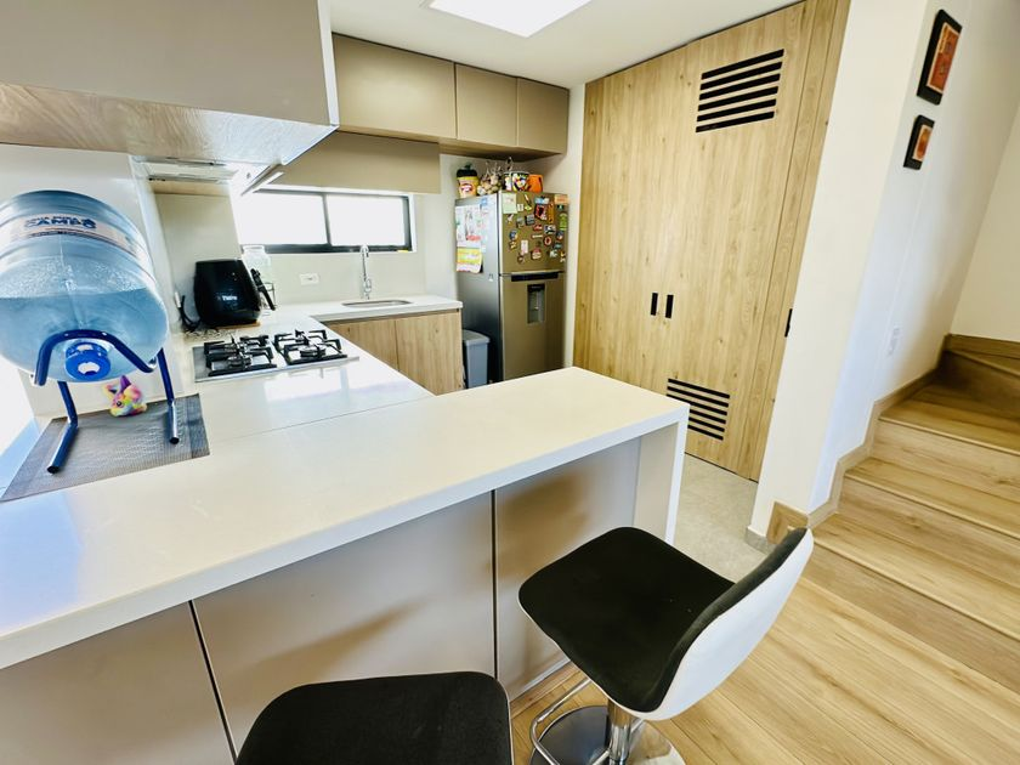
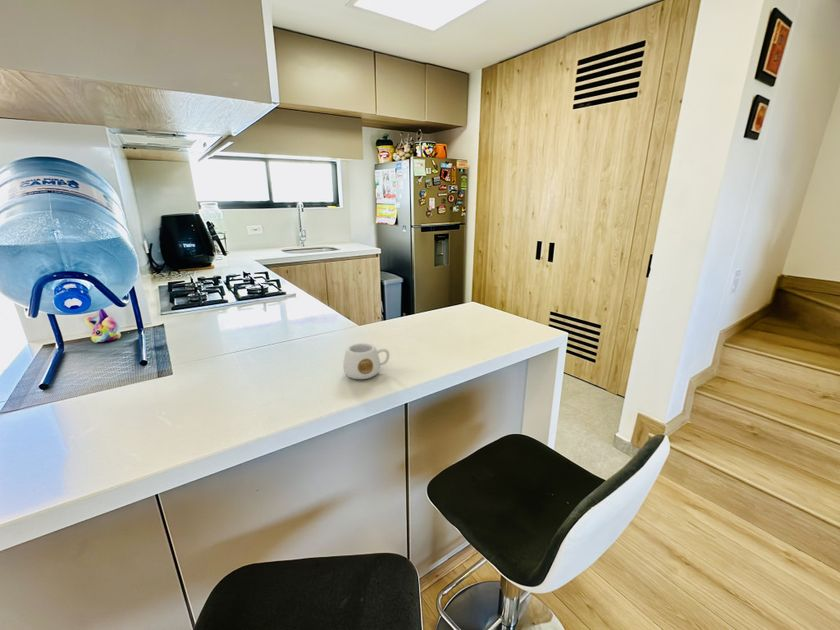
+ mug (366, 359)
